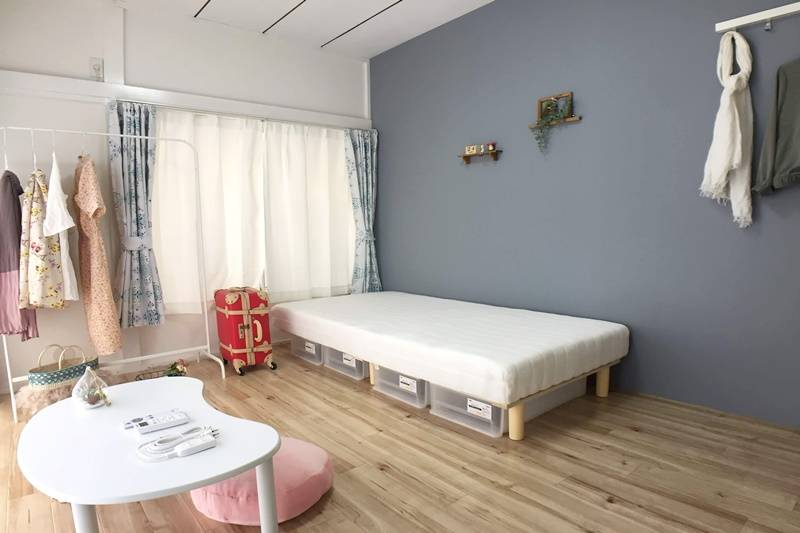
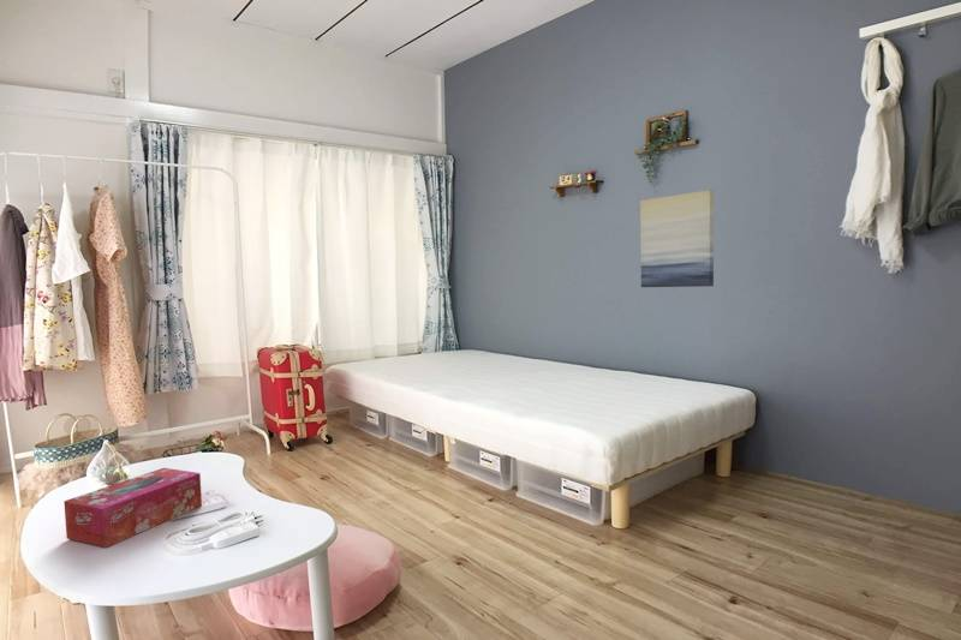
+ tissue box (137, 503)
+ wall art (675, 241)
